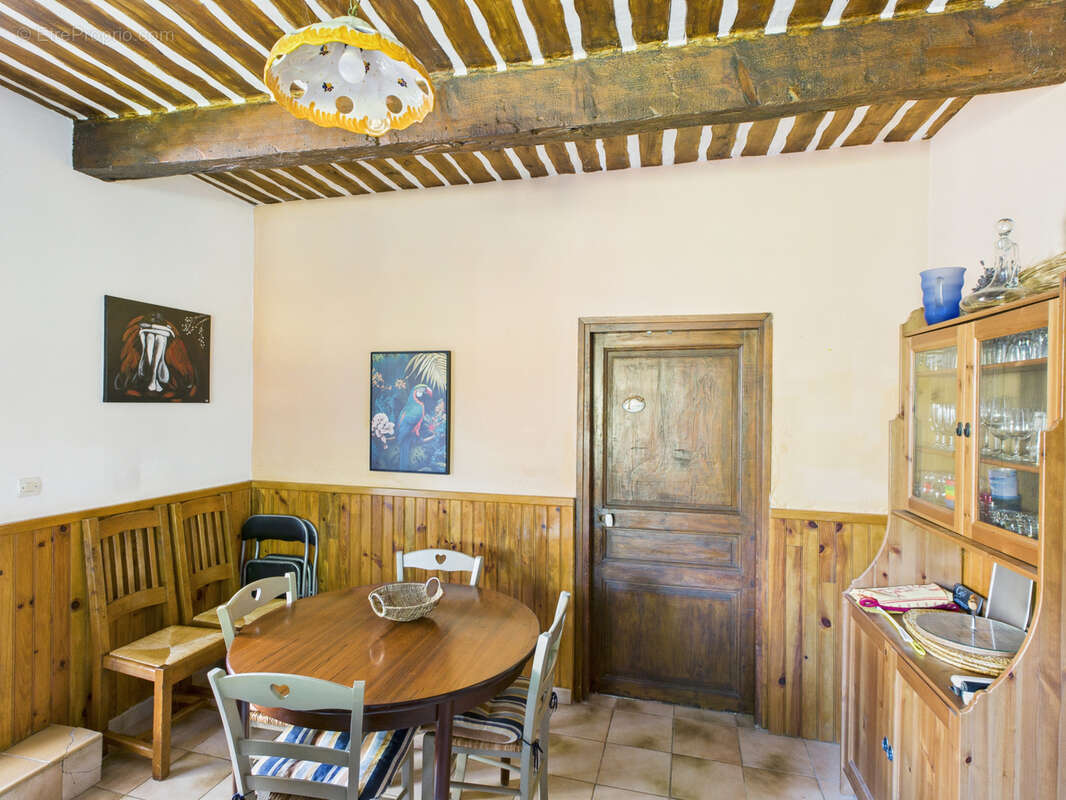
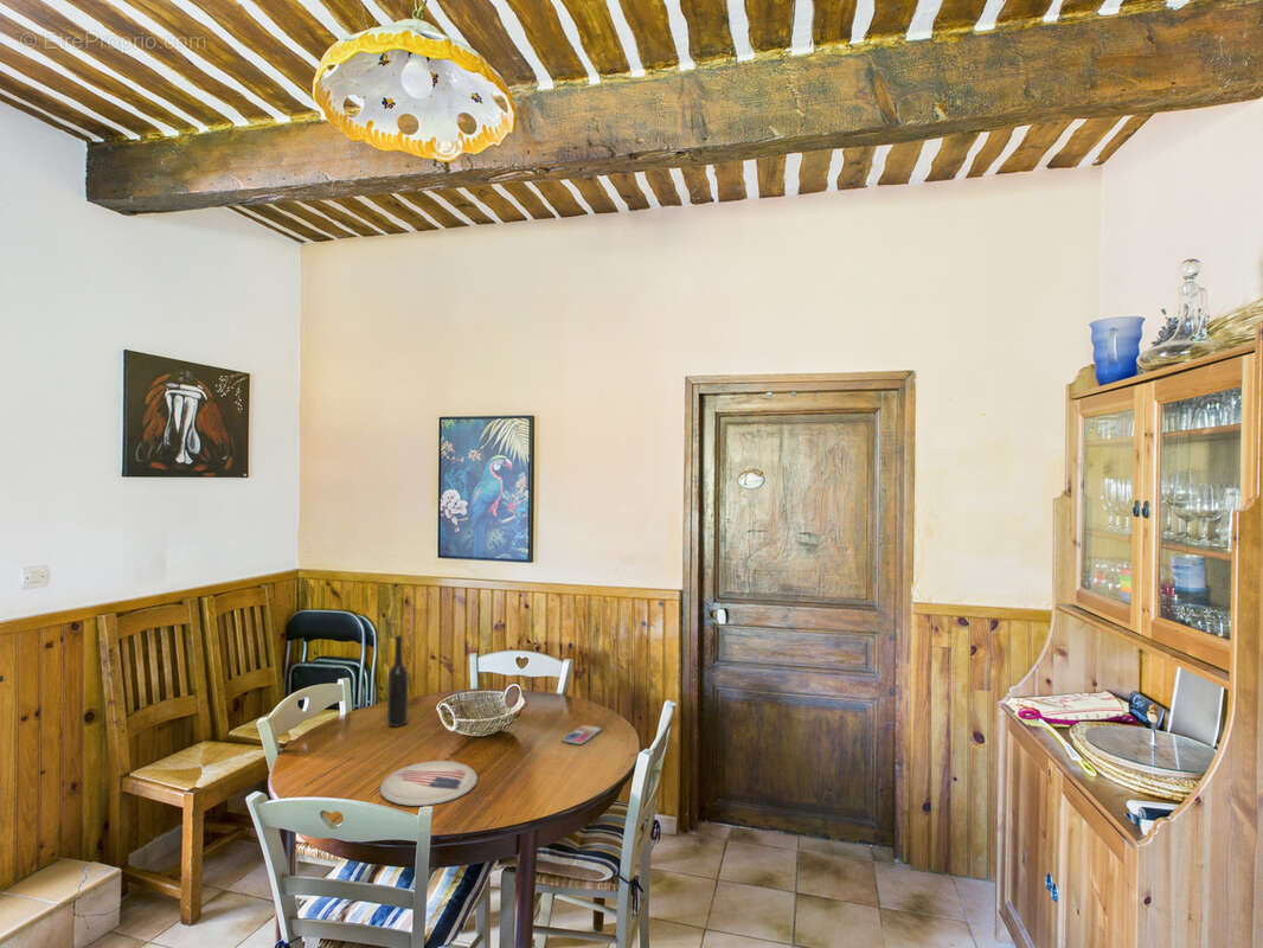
+ bottle (397, 680)
+ plate (429, 780)
+ smartphone (582, 734)
